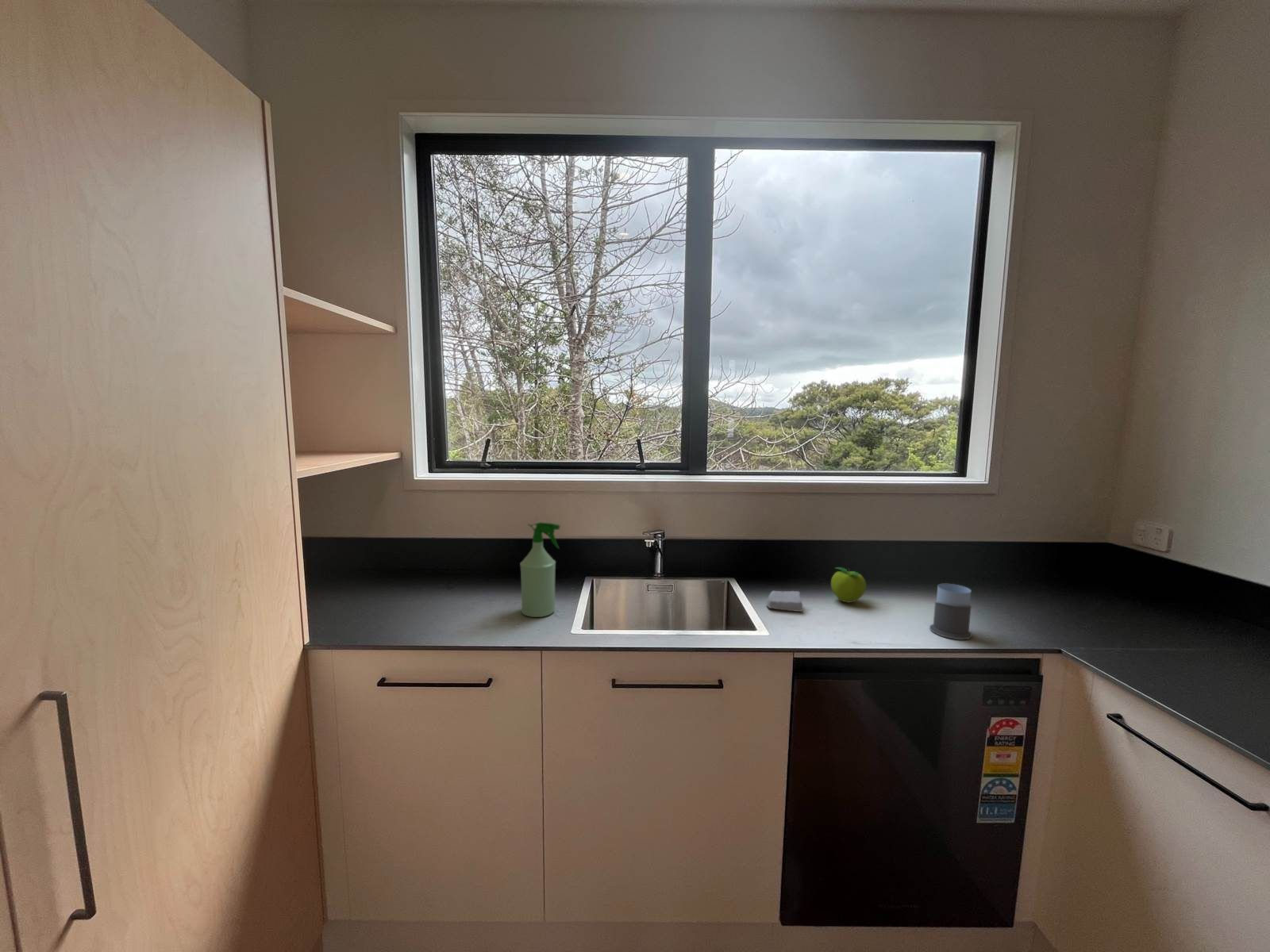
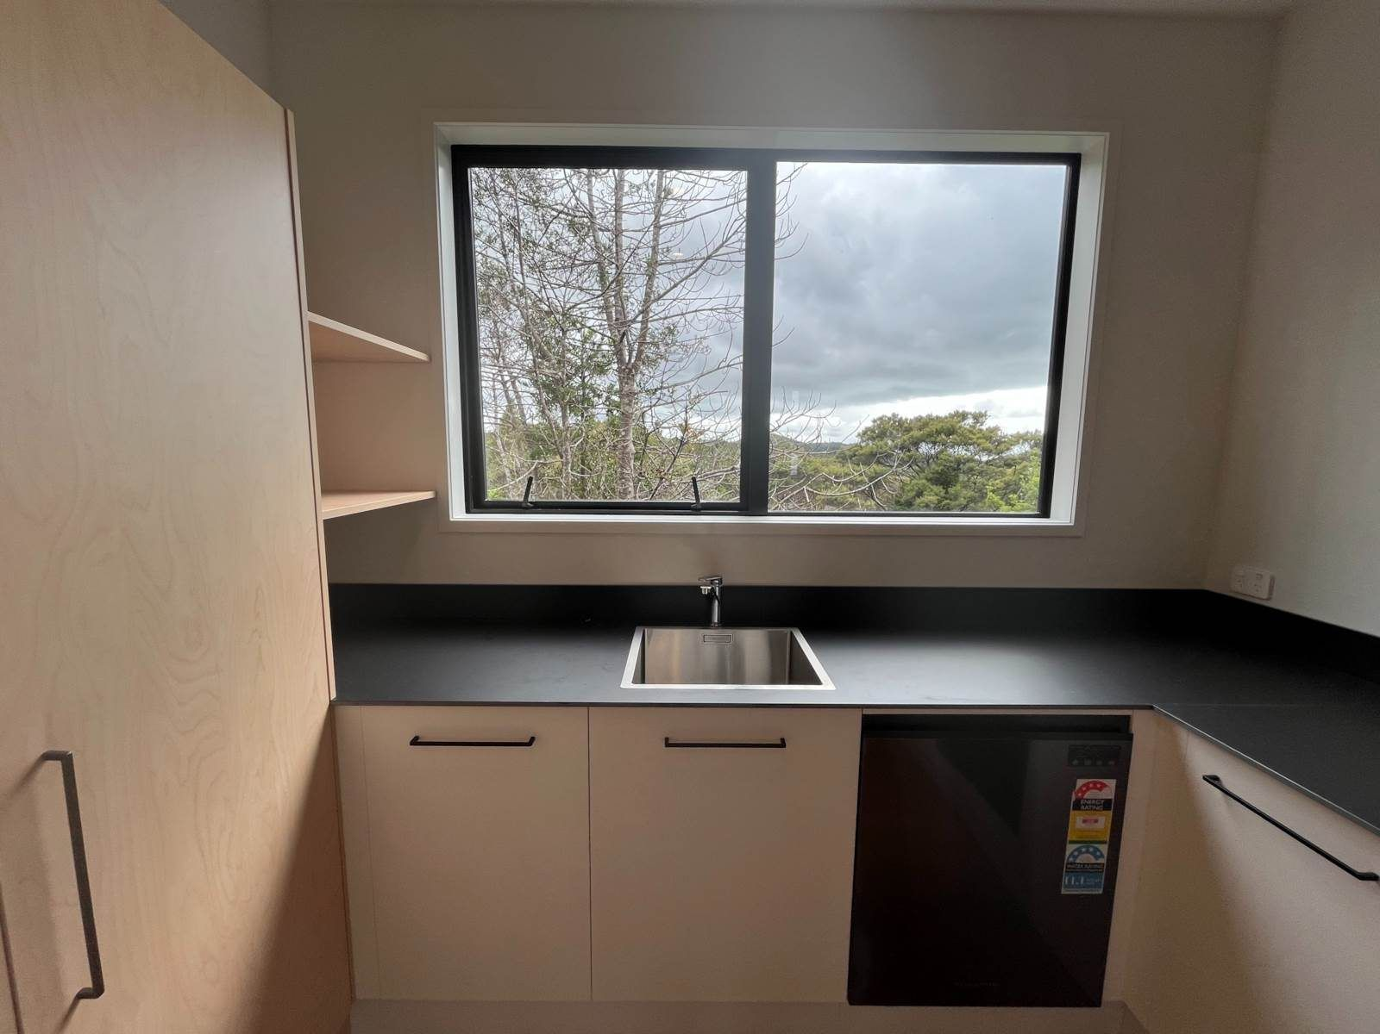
- fruit (848, 585)
- mug (950, 608)
- soap bar (783, 600)
- spray bottle (537, 567)
